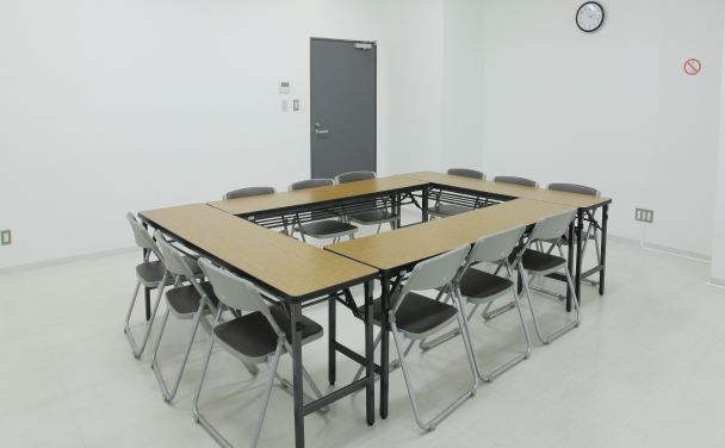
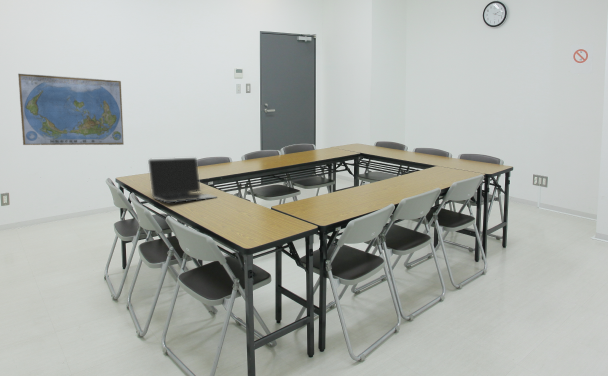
+ world map (74, 111)
+ laptop (182, 178)
